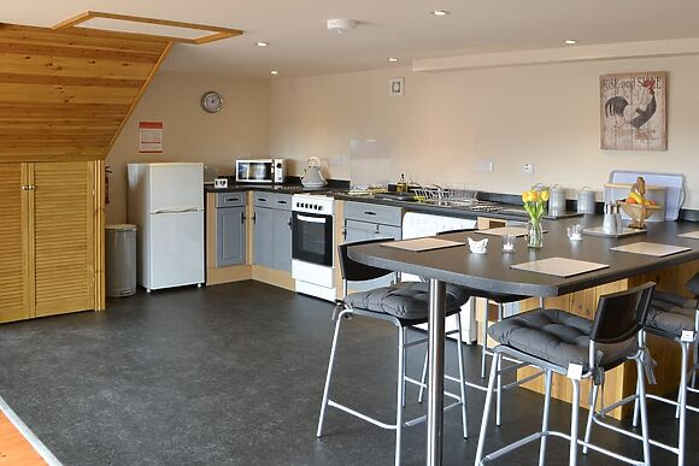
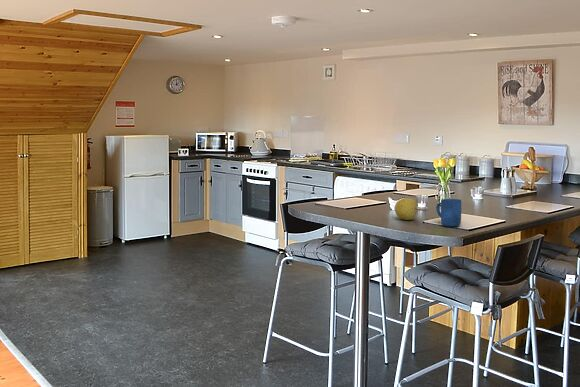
+ mug (447, 212)
+ fruit (405, 208)
